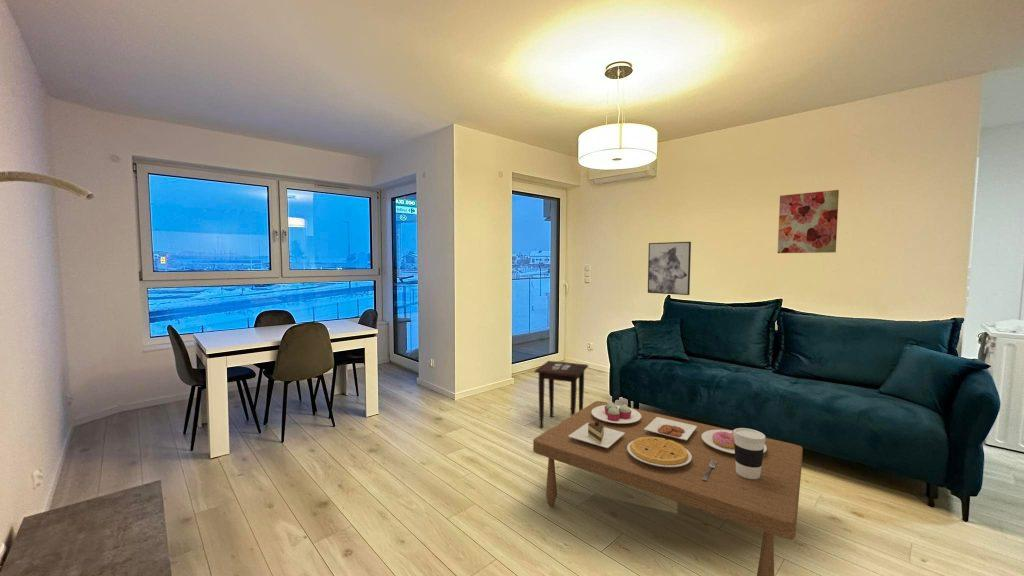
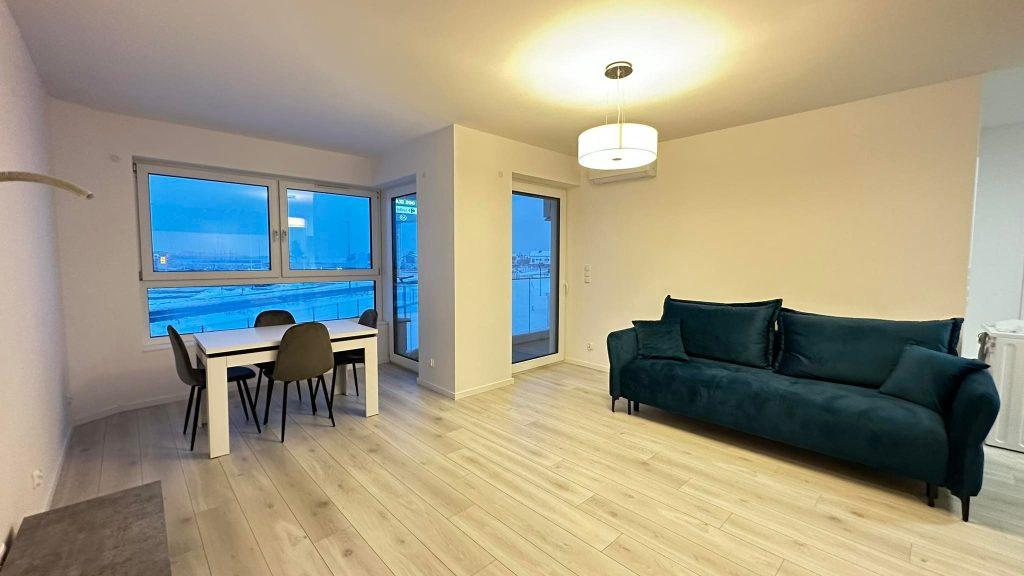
- wall art (806, 223)
- side table (553, 394)
- coffee table (664, 458)
- wall art (668, 268)
